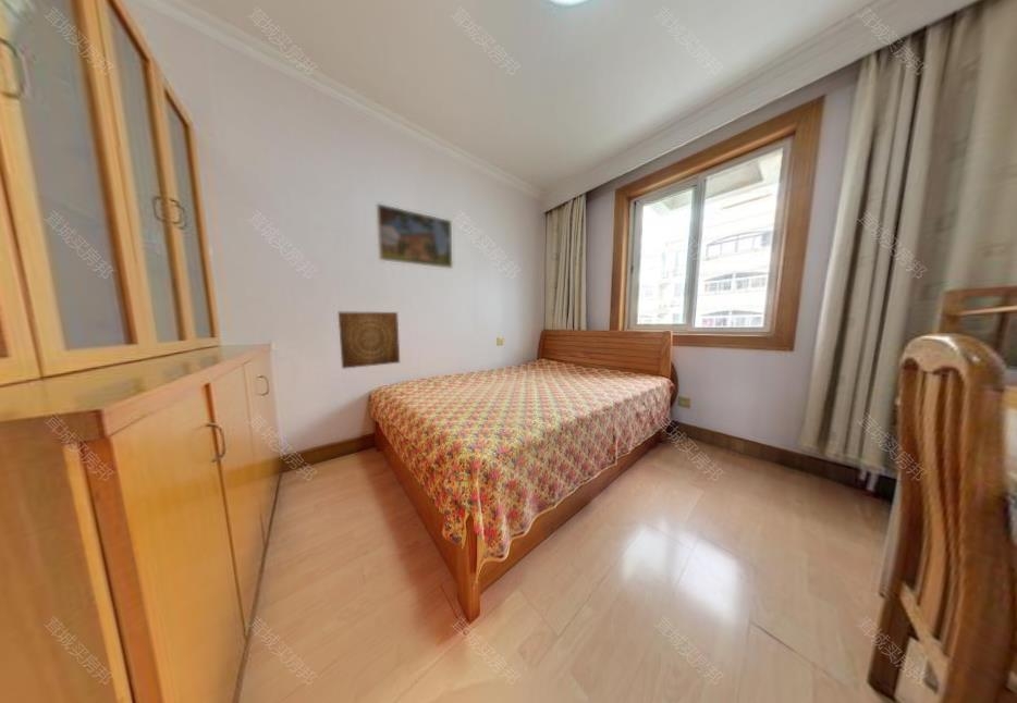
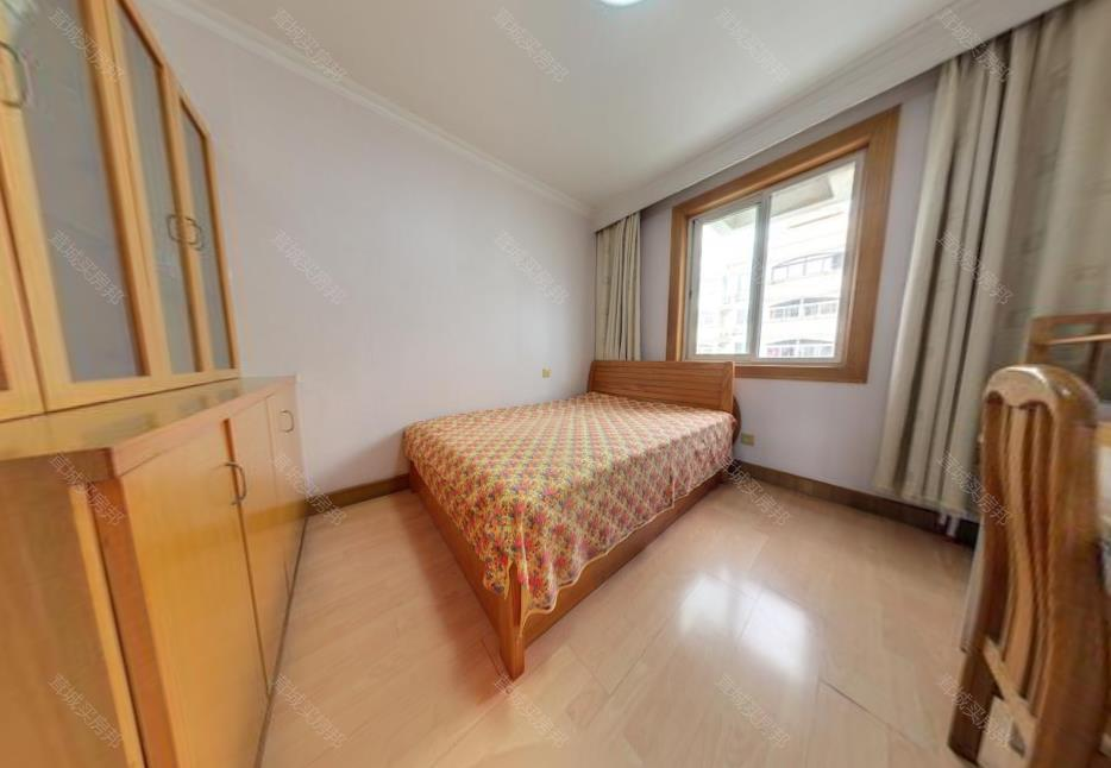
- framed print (417, 238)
- wall art (370, 338)
